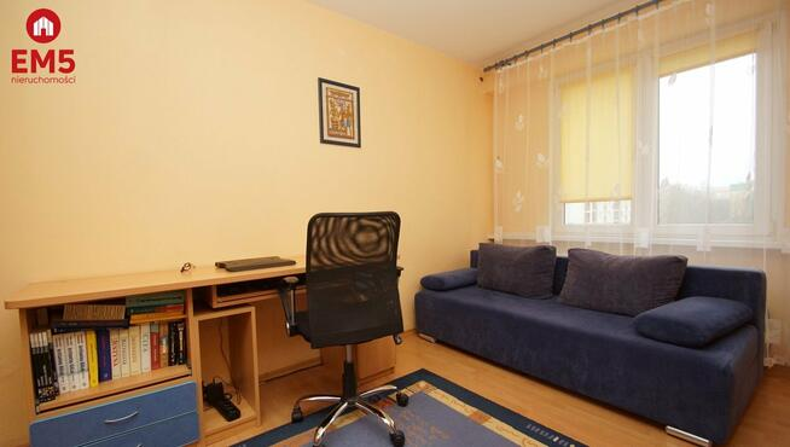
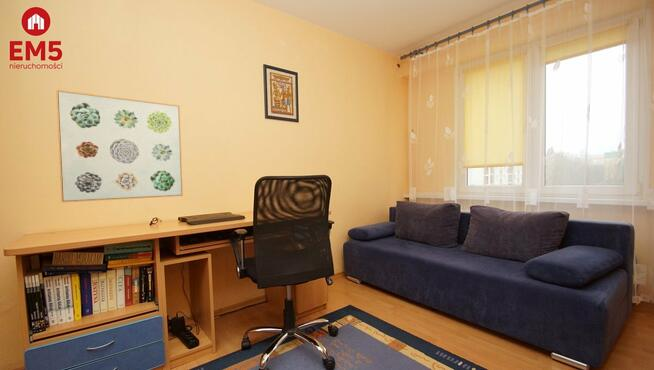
+ wall art (126, 148)
